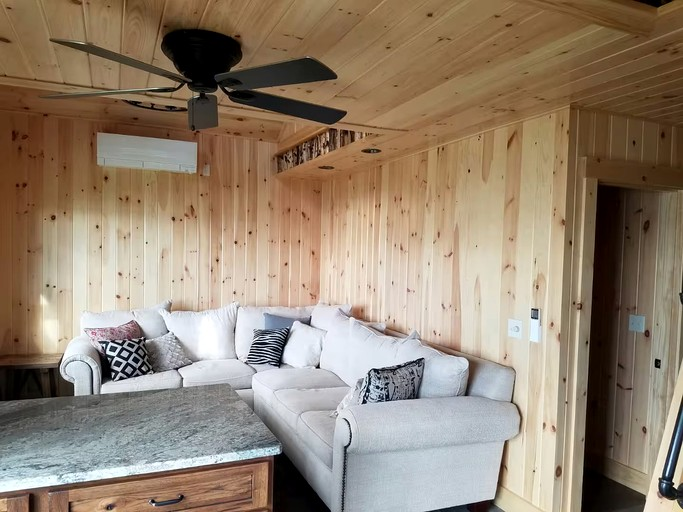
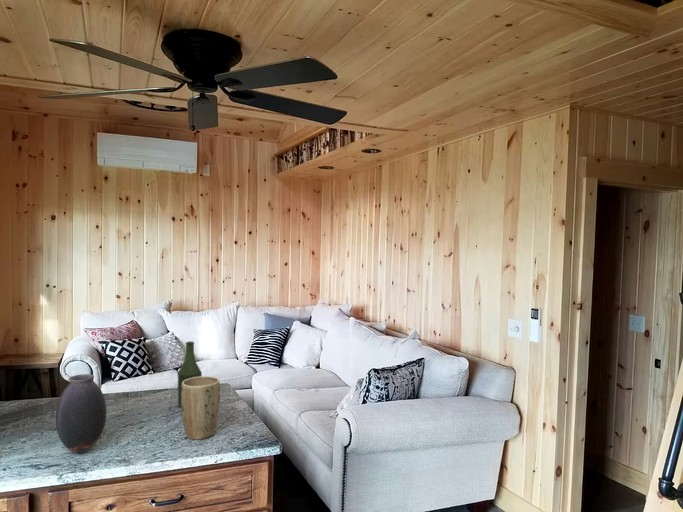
+ bottle (189, 373)
+ vase (81, 414)
+ plant pot (200, 407)
